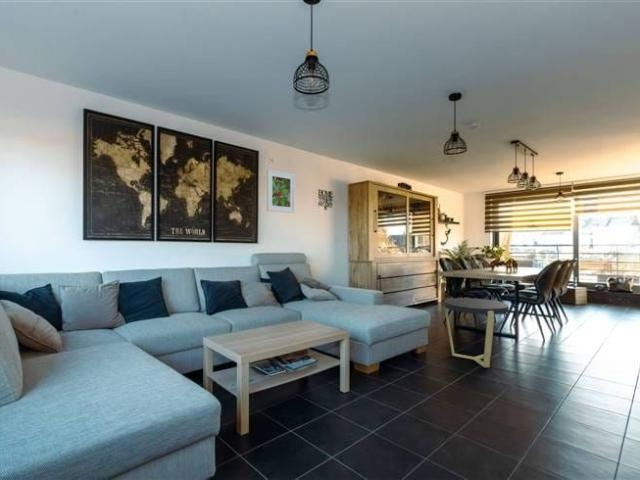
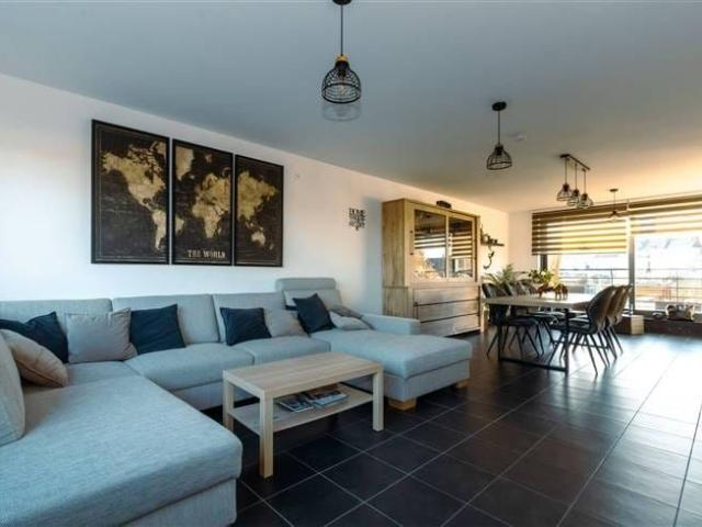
- side table (486, 331)
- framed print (281, 192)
